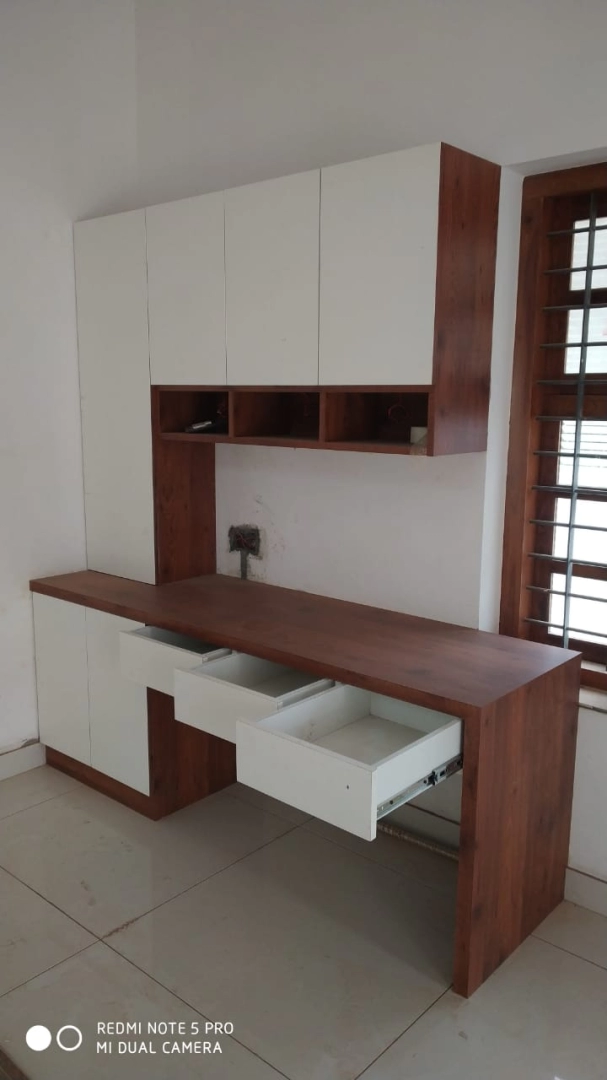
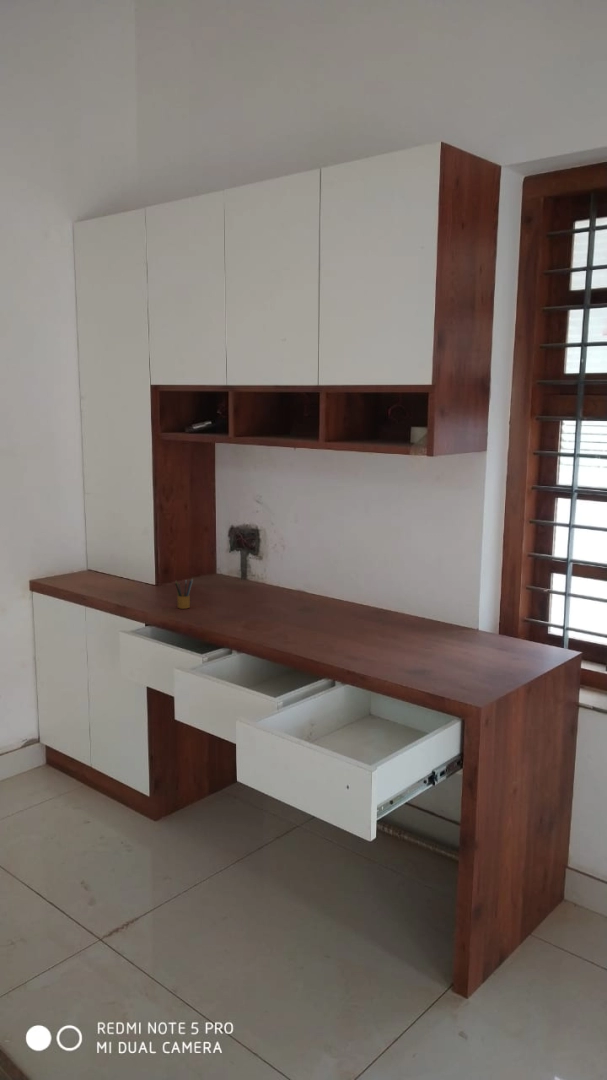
+ pencil box (184, 592)
